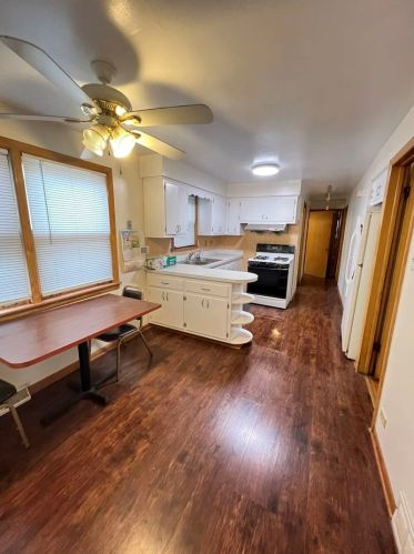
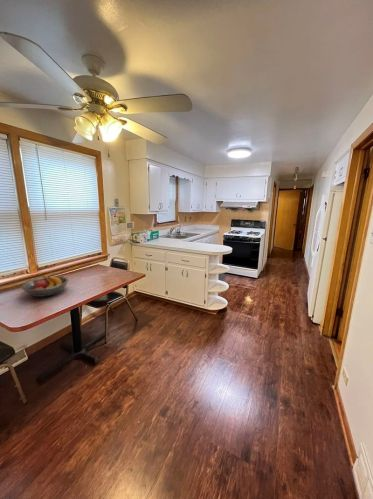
+ fruit bowl (46, 286)
